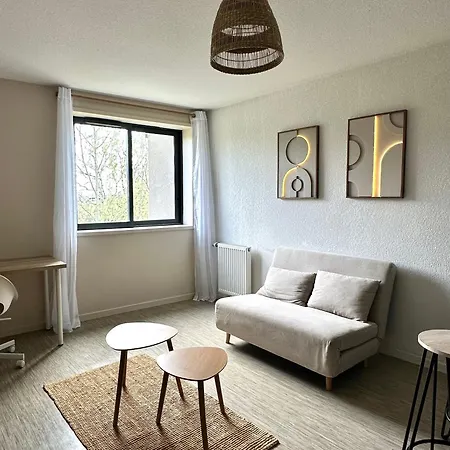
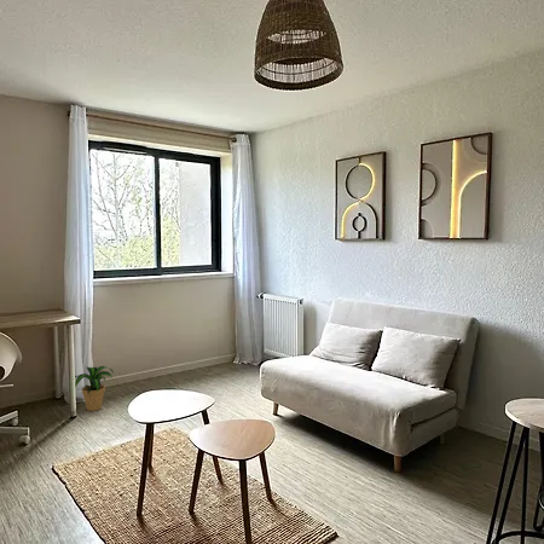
+ potted plant (93, 388)
